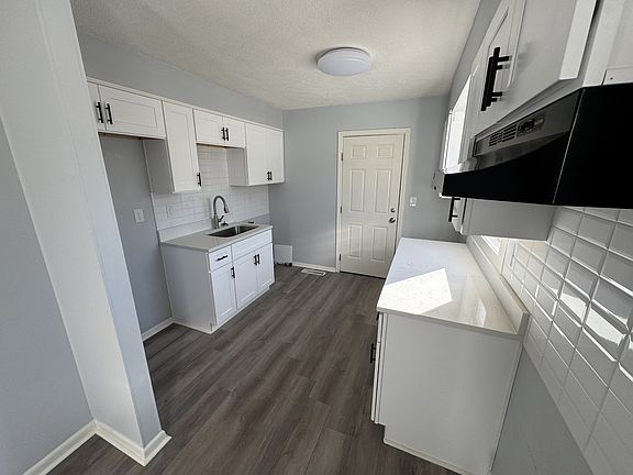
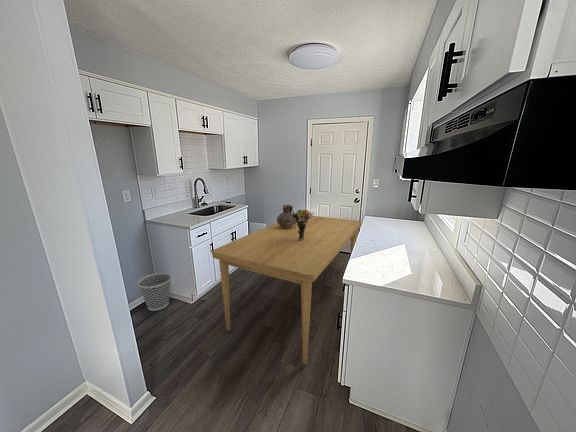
+ wastebasket (156, 292)
+ dining table (300, 267)
+ ceramic jug (286, 216)
+ bouquet (300, 224)
